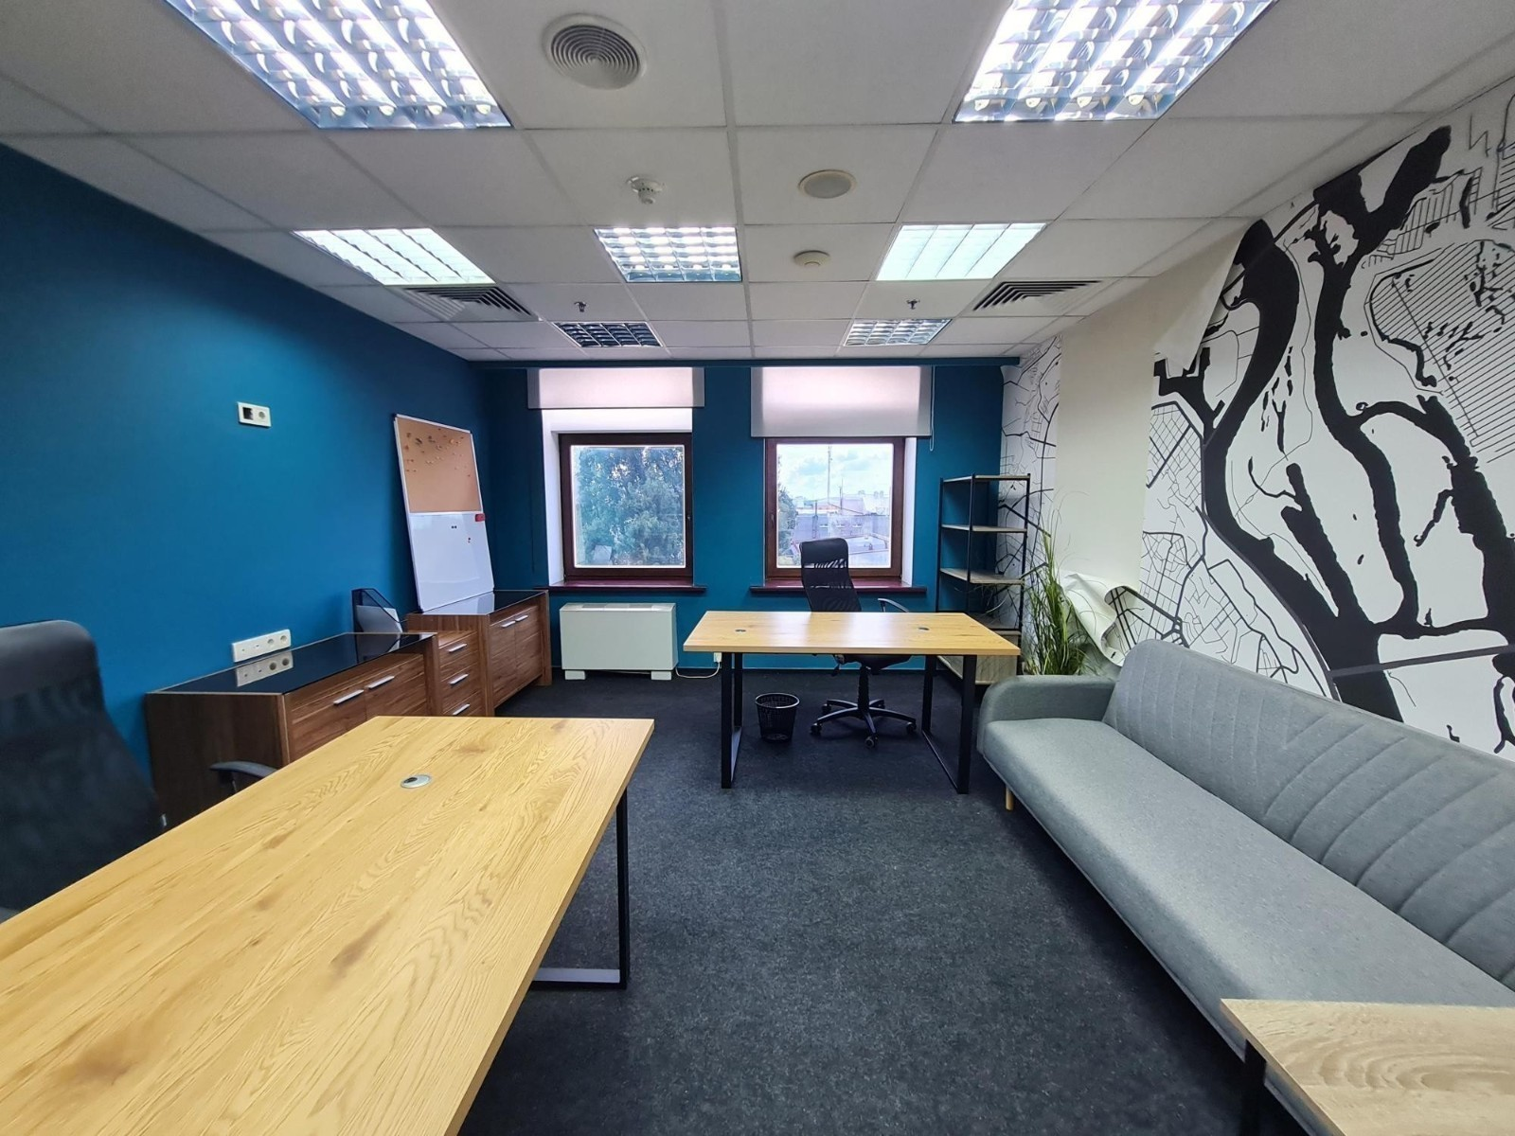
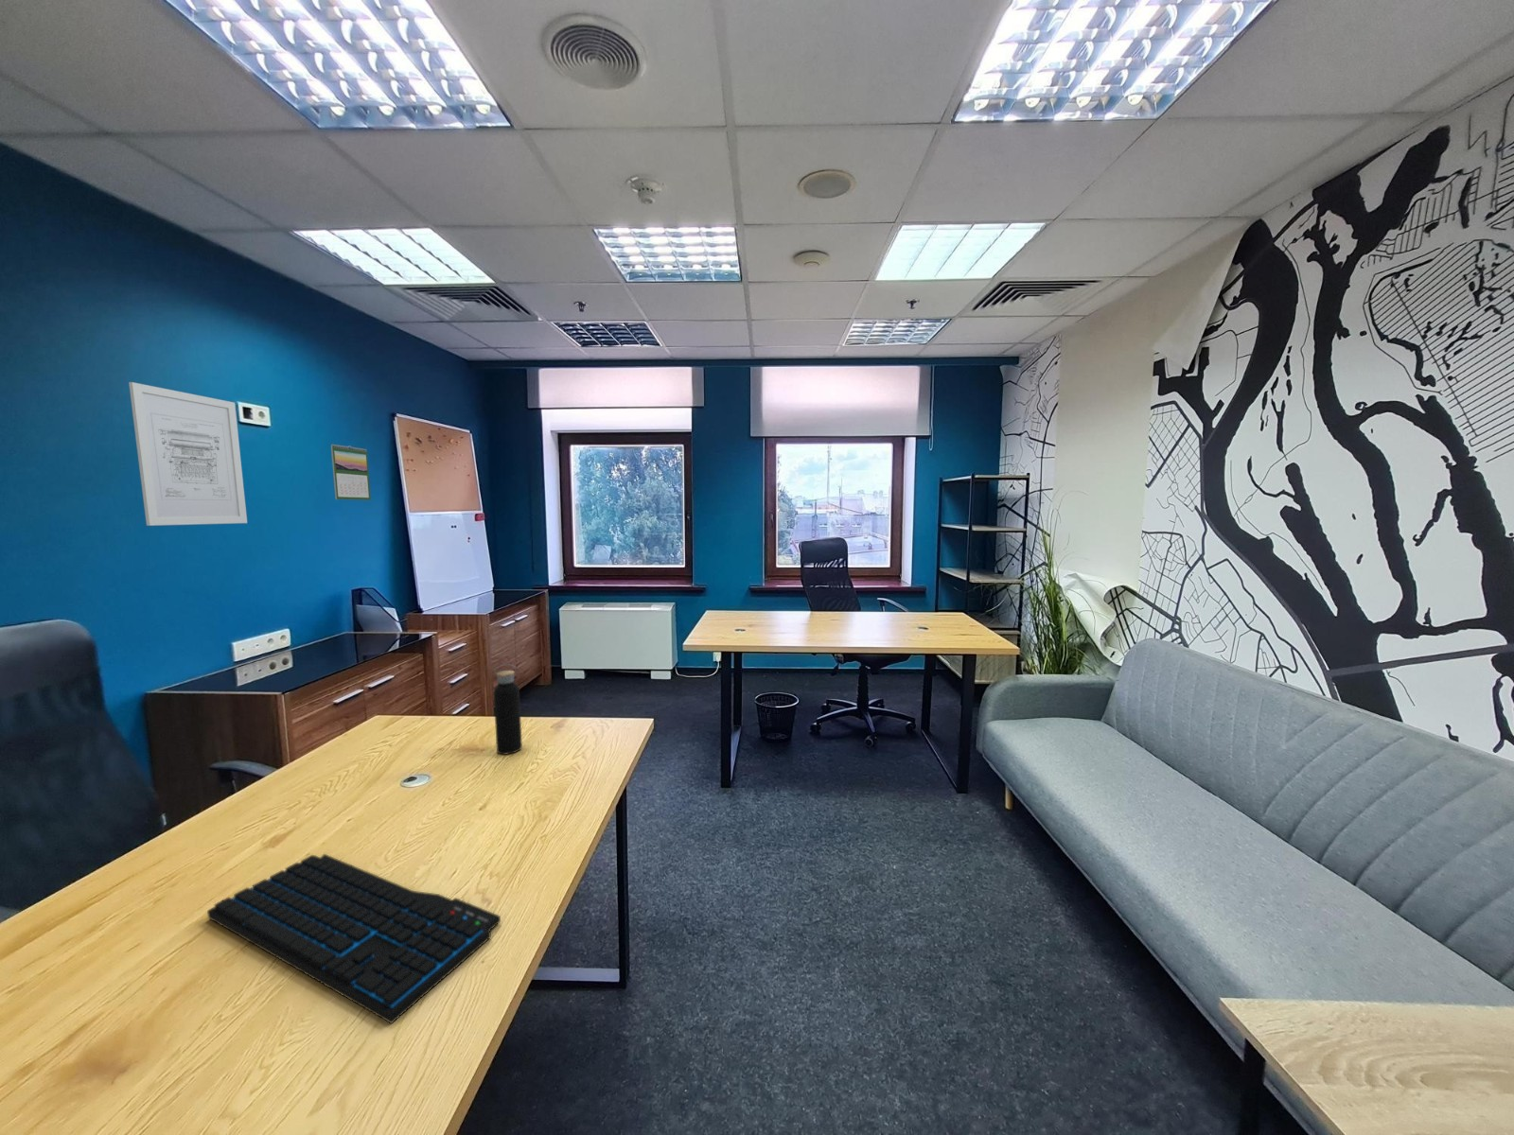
+ wall art (193, 459)
+ keyboard (355, 914)
+ calendar (350, 473)
+ water bottle (507, 707)
